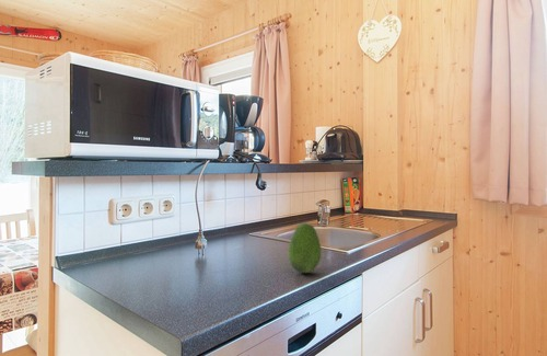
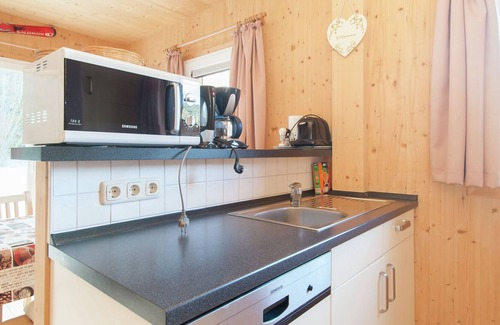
- fruit (304, 246)
